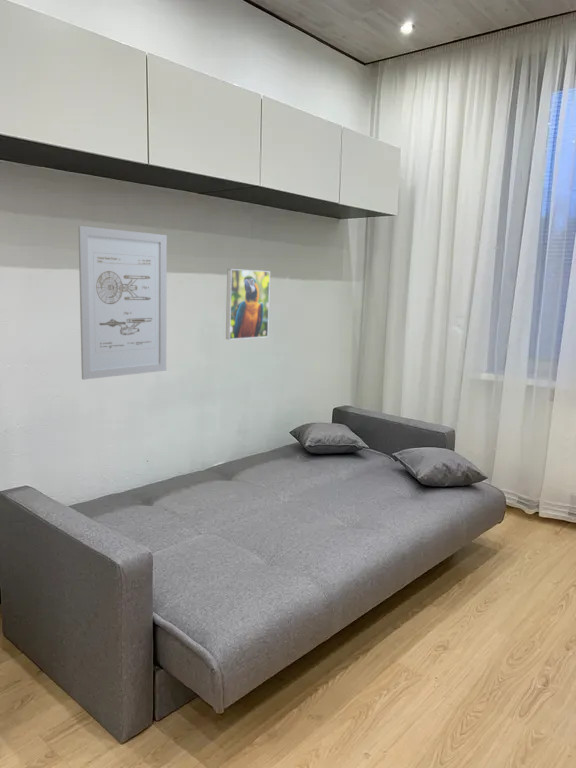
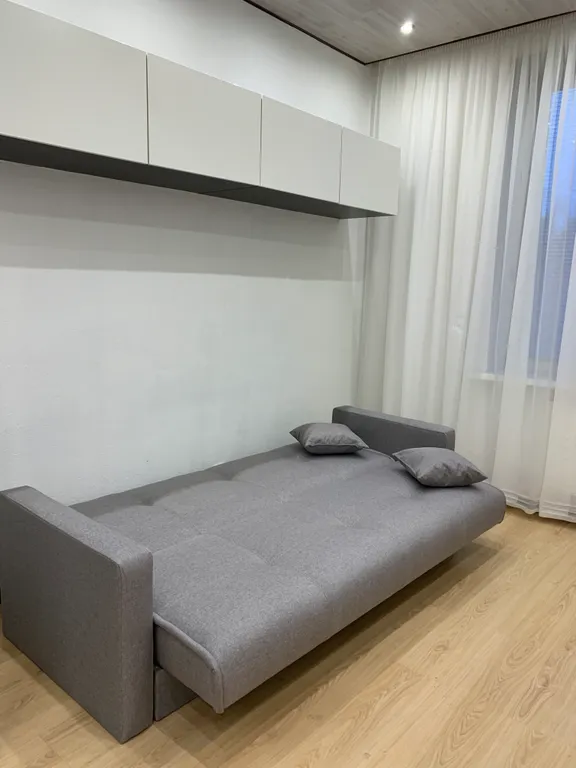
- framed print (248, 304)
- wall art (125, 304)
